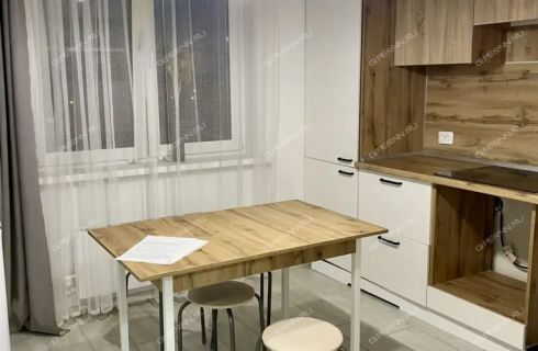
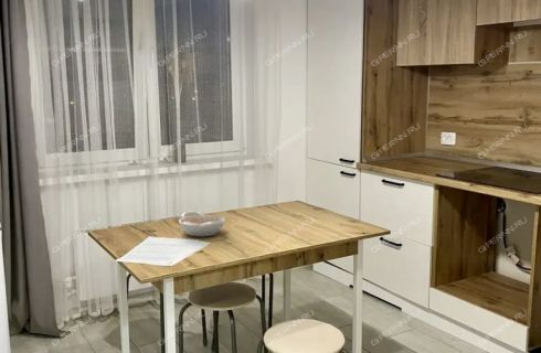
+ bowl (202, 224)
